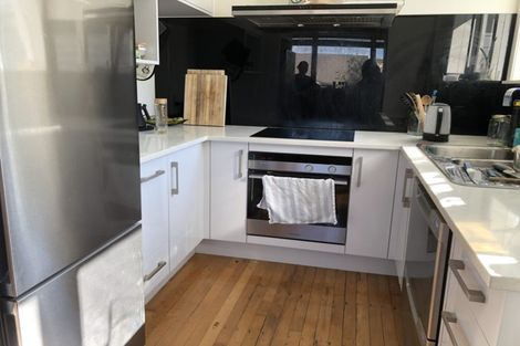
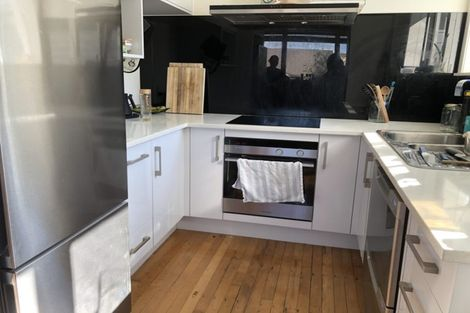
- kettle (437, 122)
